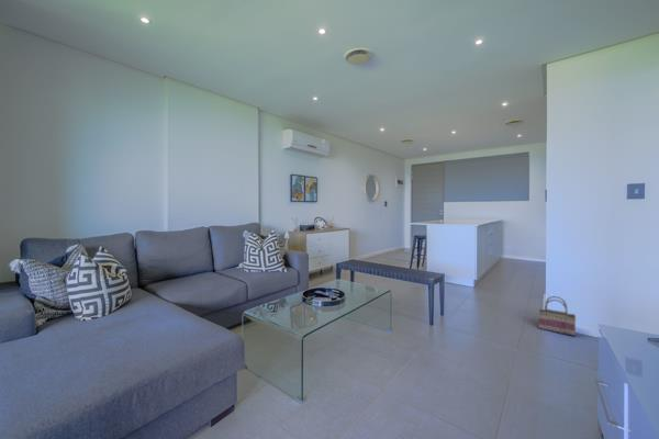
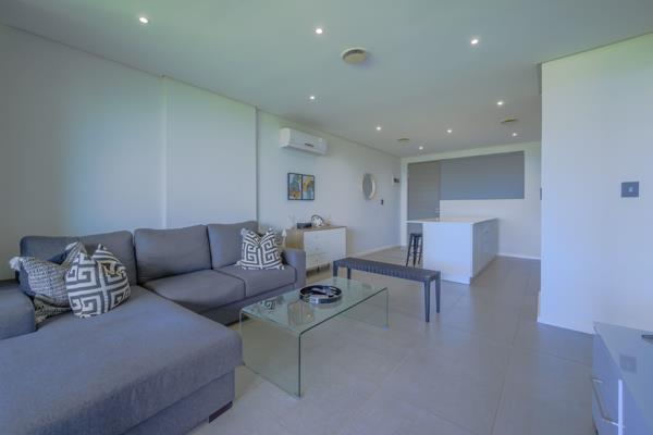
- basket (556, 314)
